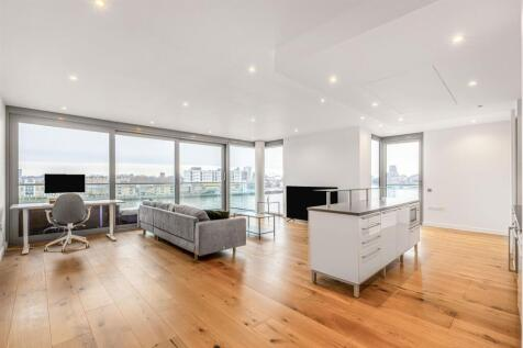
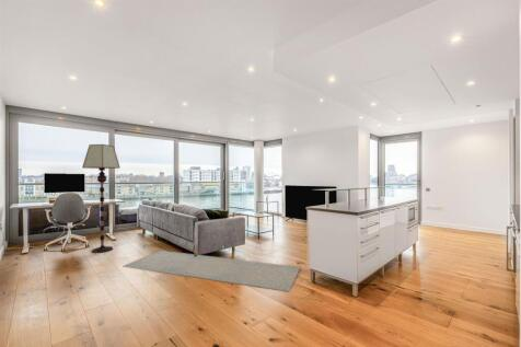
+ rug (210, 266)
+ floor lamp (102, 197)
